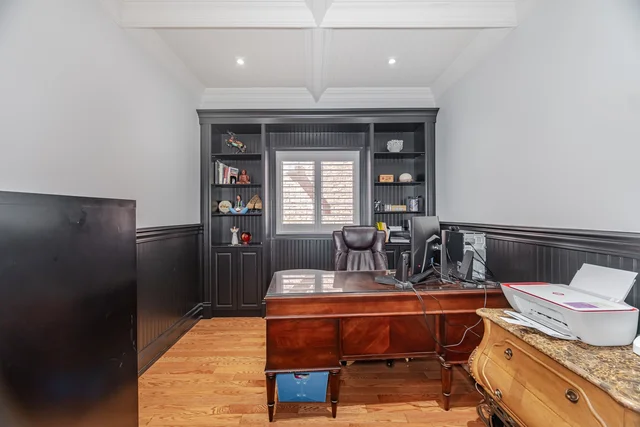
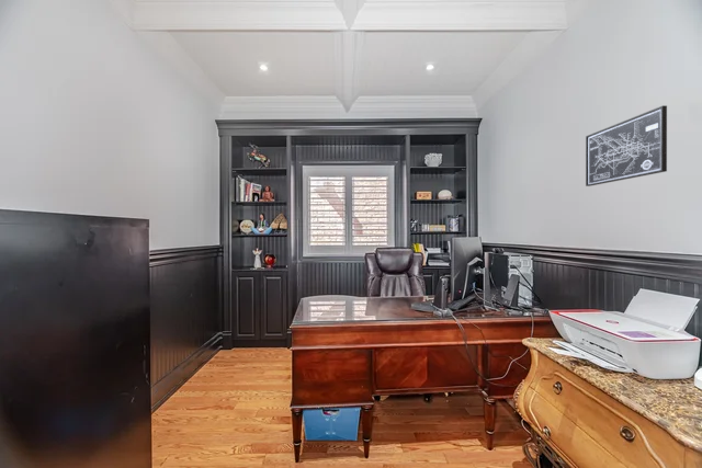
+ wall art (621, 151)
